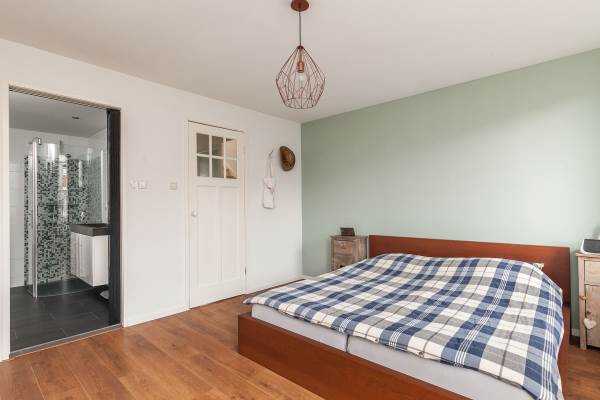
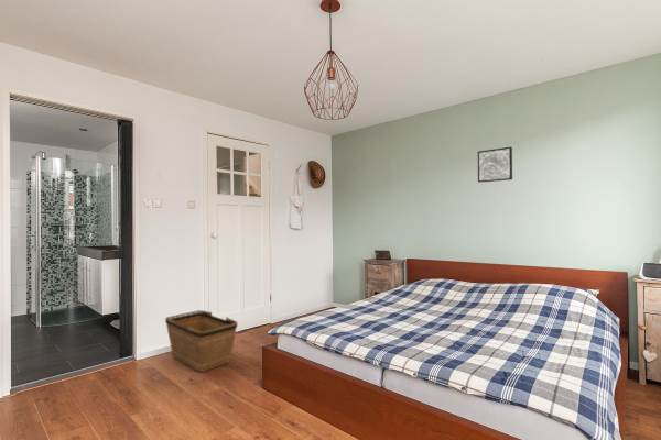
+ bicycle basket (201, 339)
+ wall art (494, 165)
